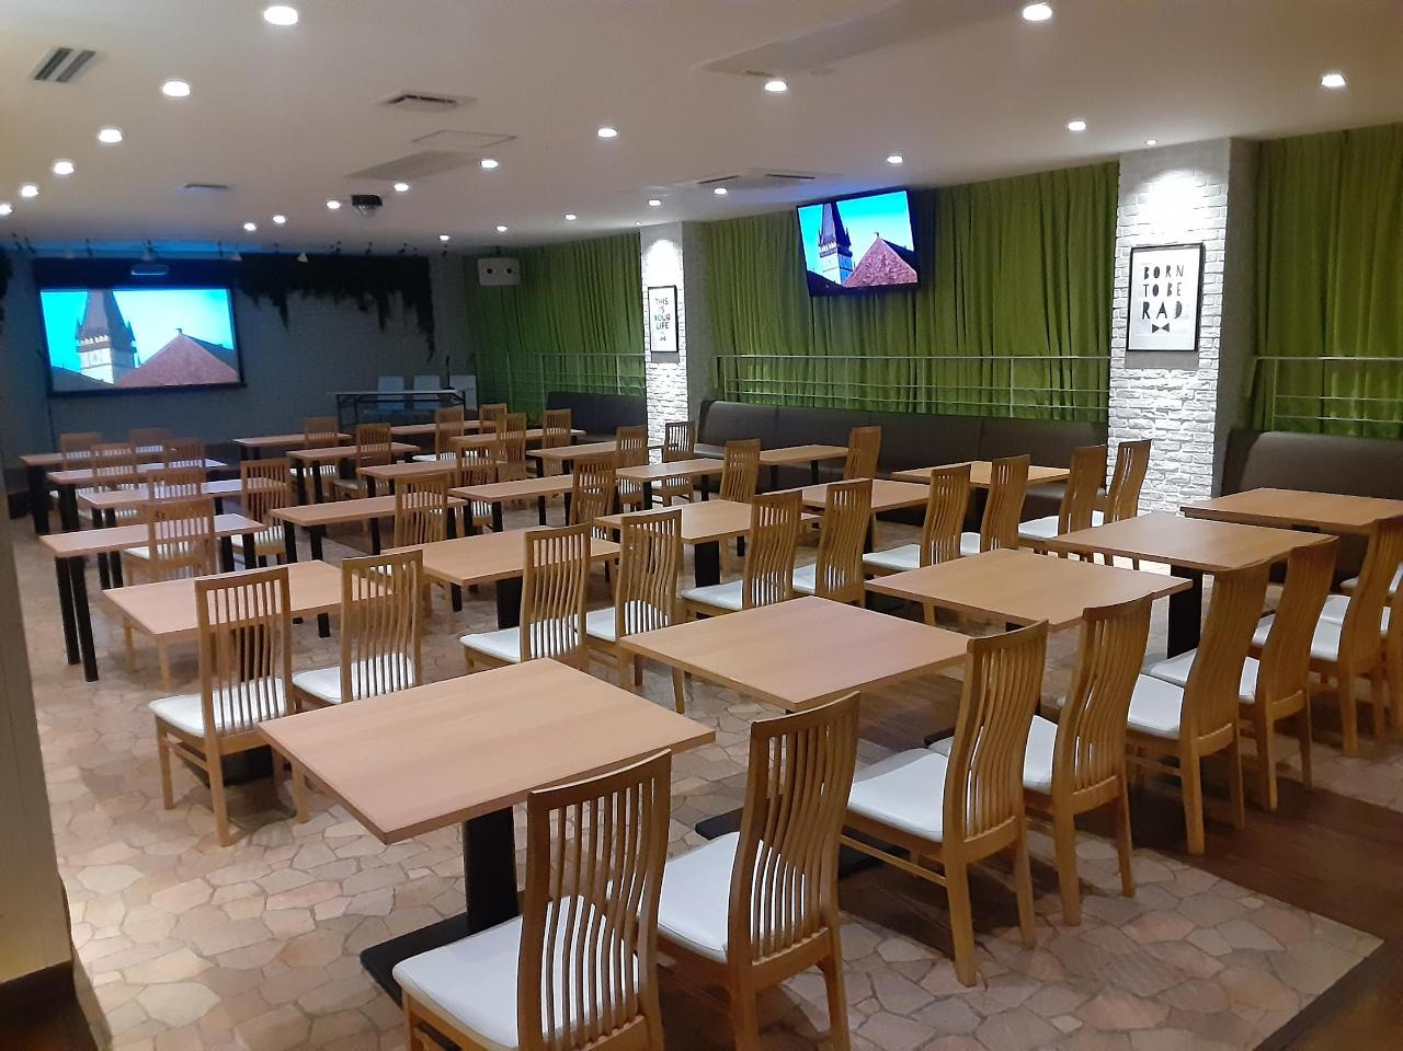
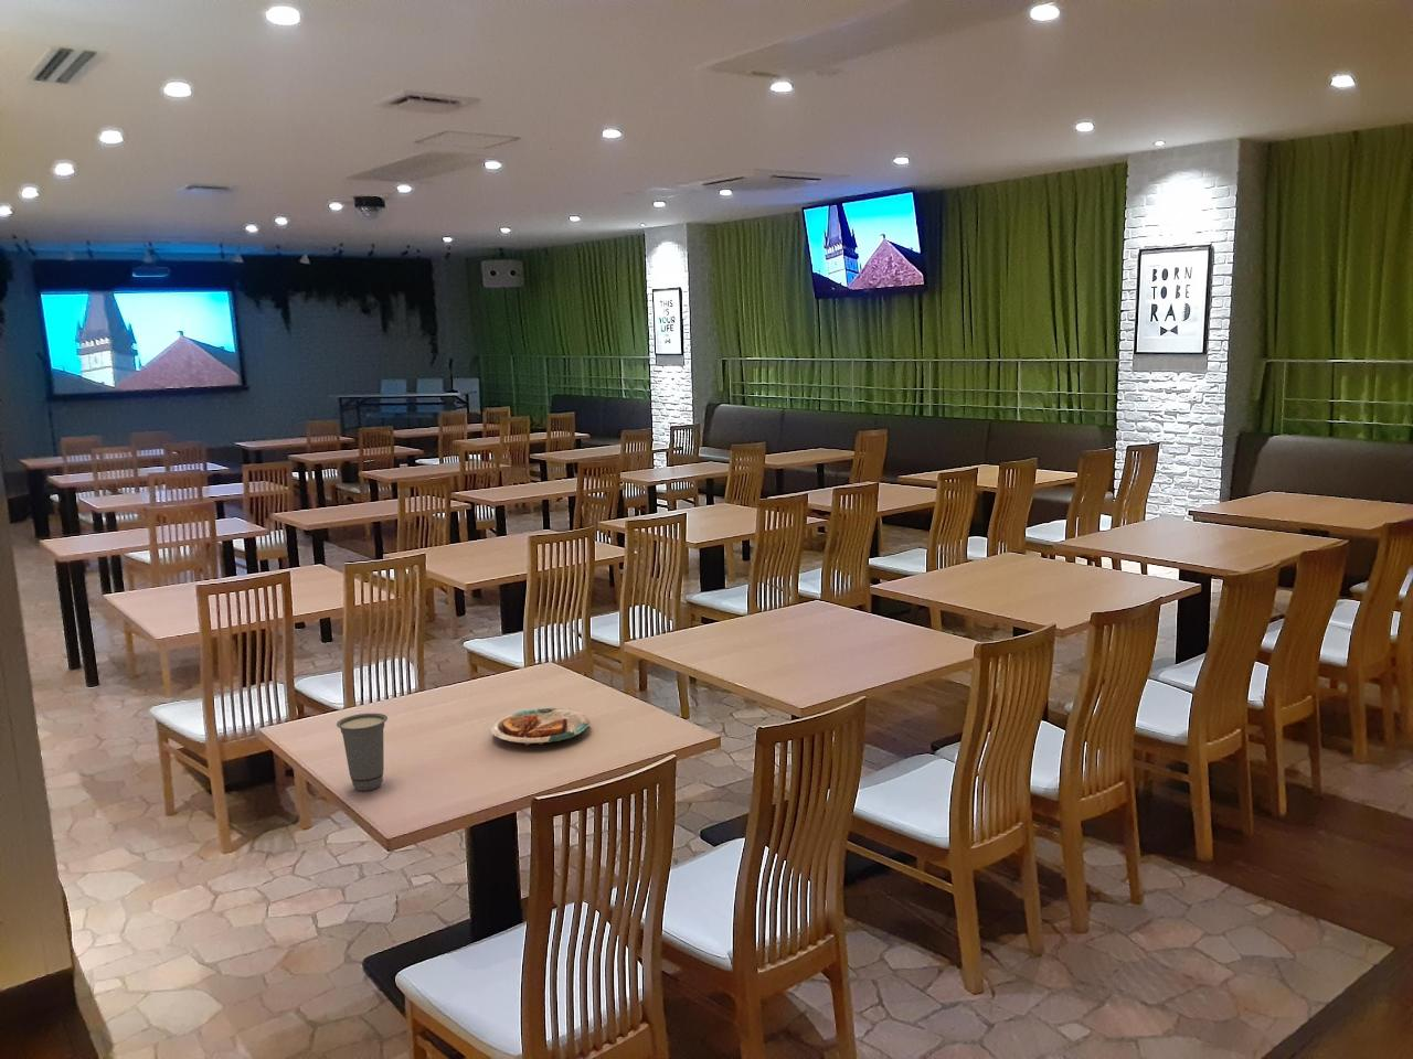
+ cup (364, 753)
+ plate (542, 725)
